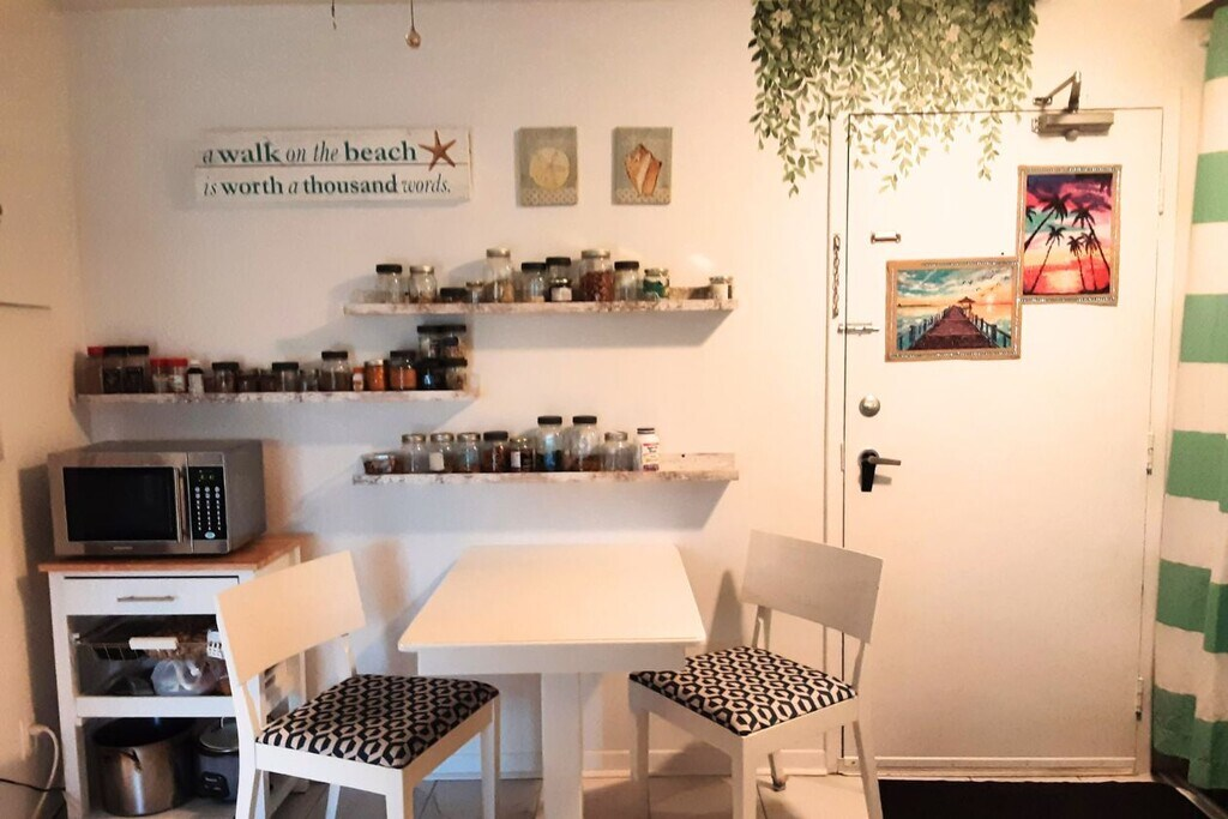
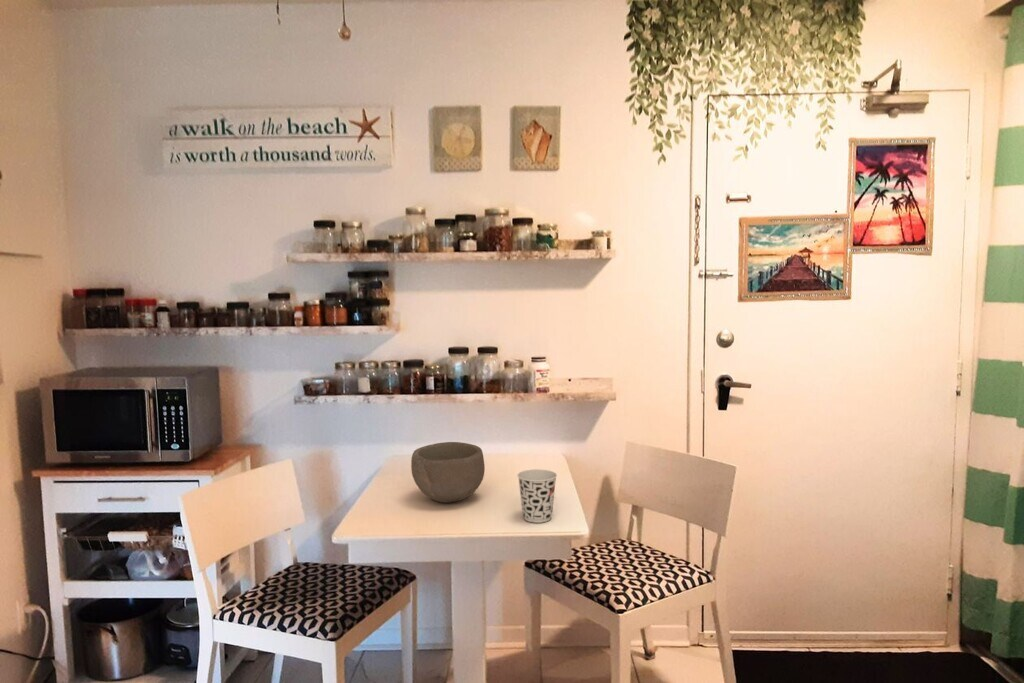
+ bowl (448, 474)
+ cup (537, 496)
